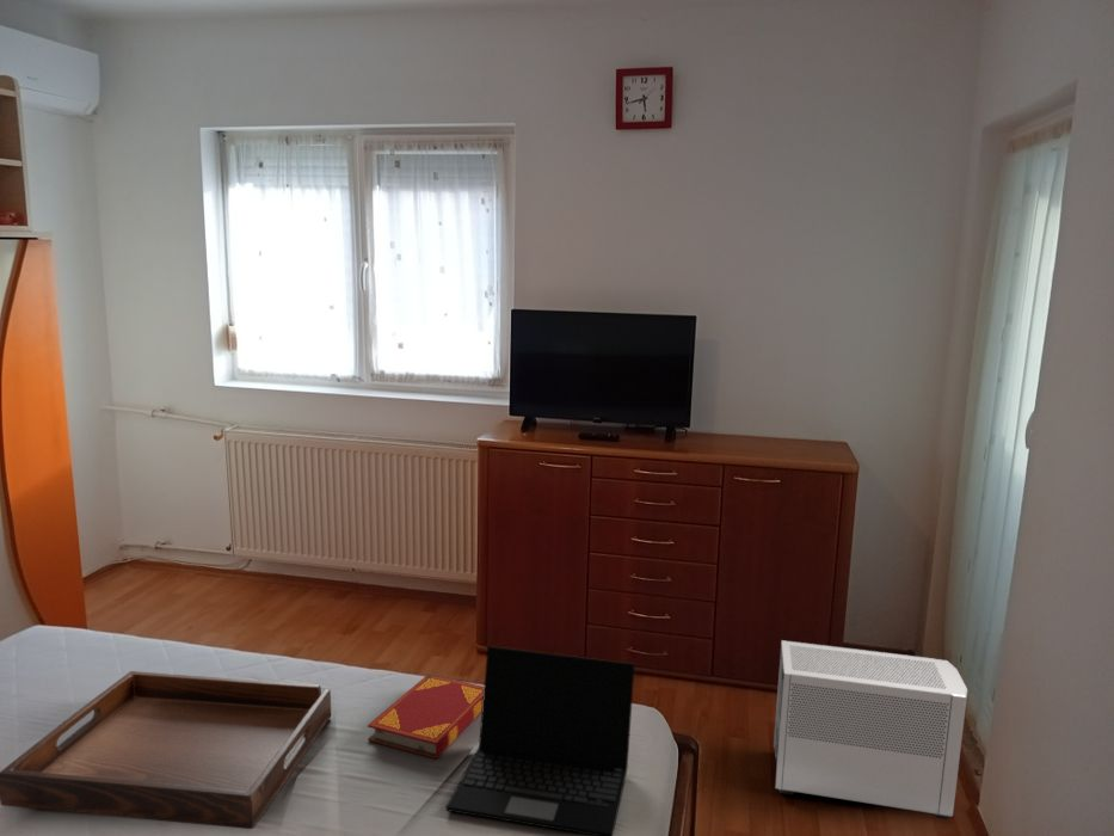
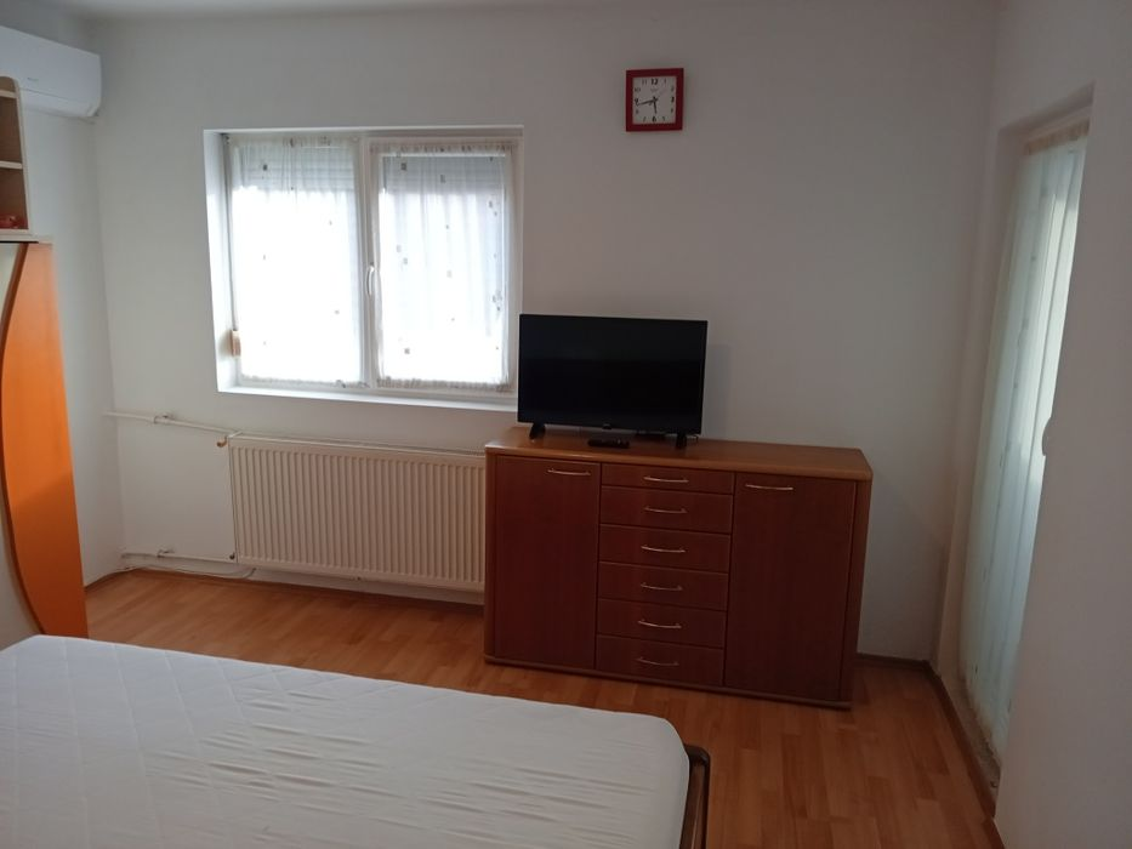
- hardback book (432, 713)
- laptop (544, 733)
- serving tray (183, 739)
- air purifier (863, 726)
